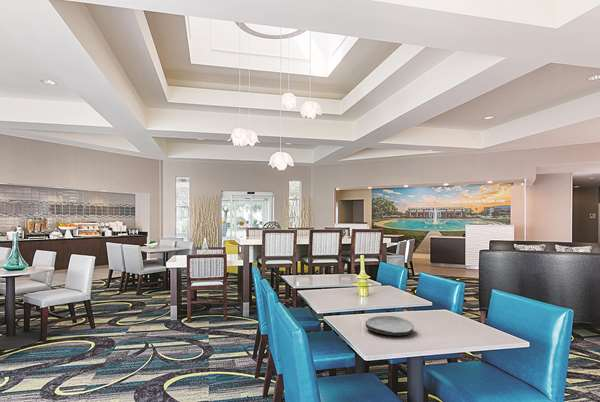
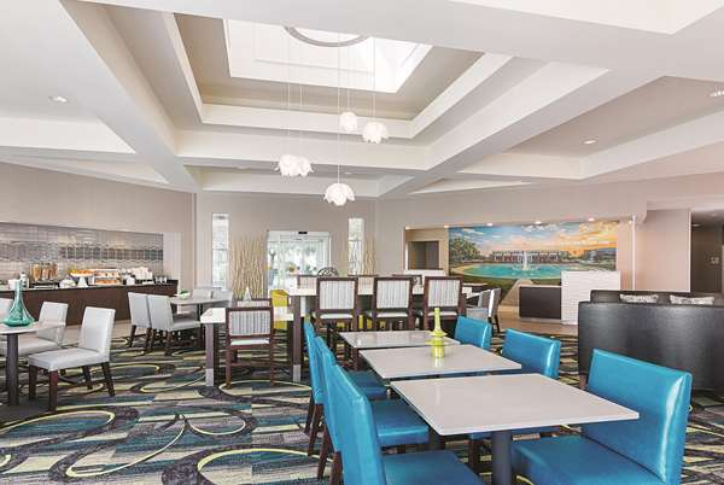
- plate (389, 326)
